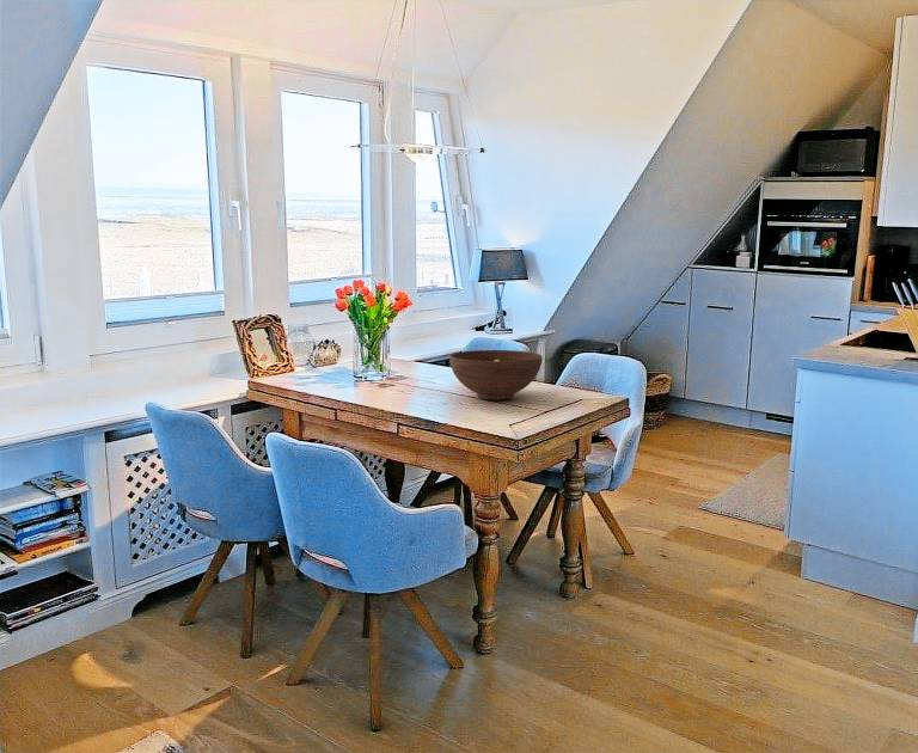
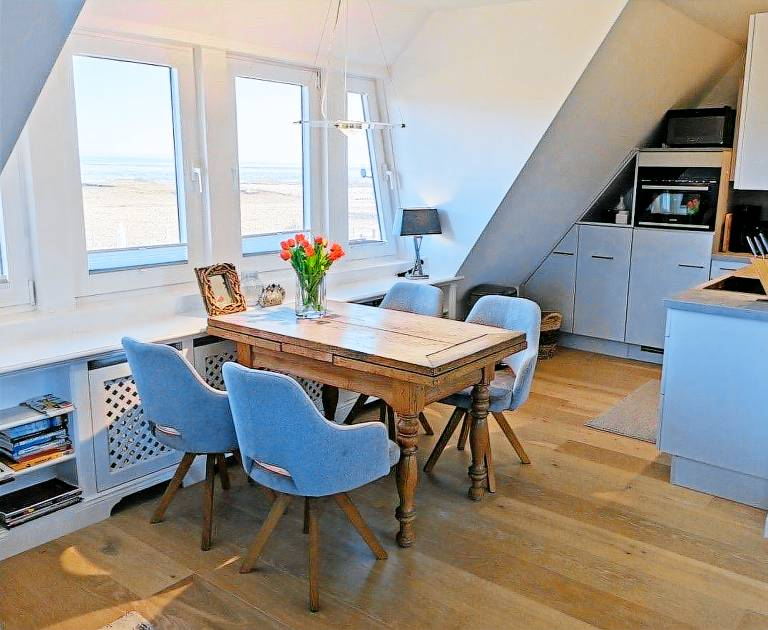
- fruit bowl (495, 376)
